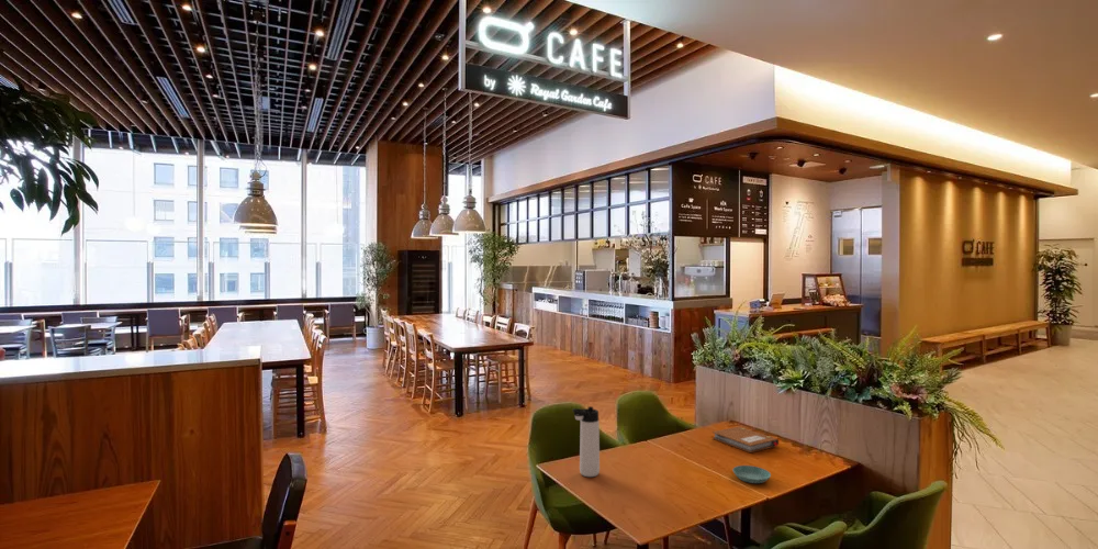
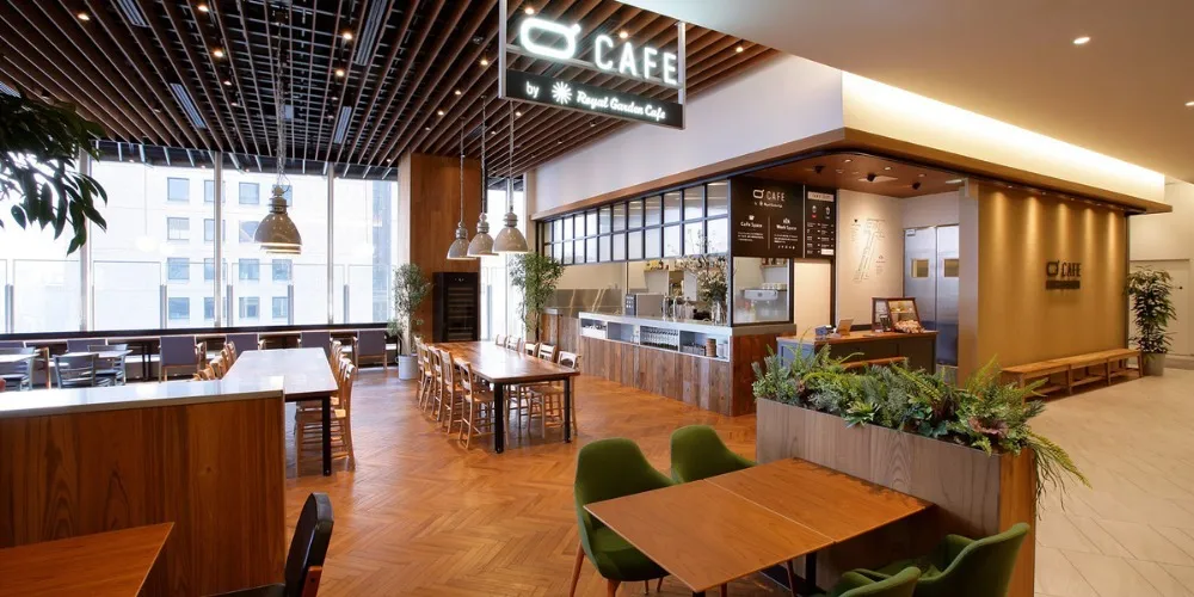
- notebook (746, 438)
- saucer (751, 474)
- thermos bottle (585, 440)
